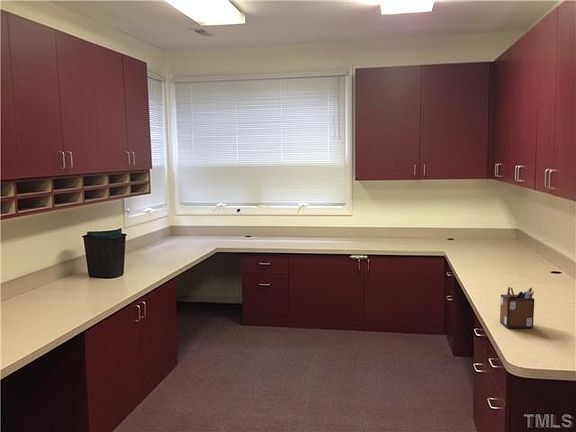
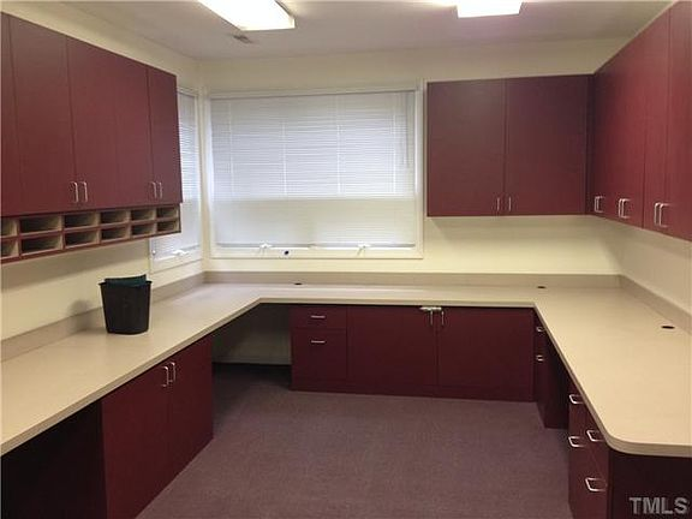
- desk organizer (517, 305)
